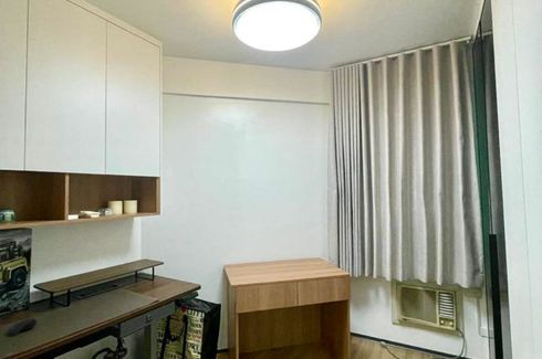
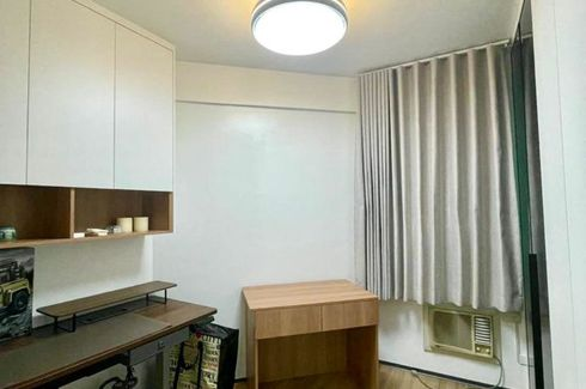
- computer mouse (22, 326)
